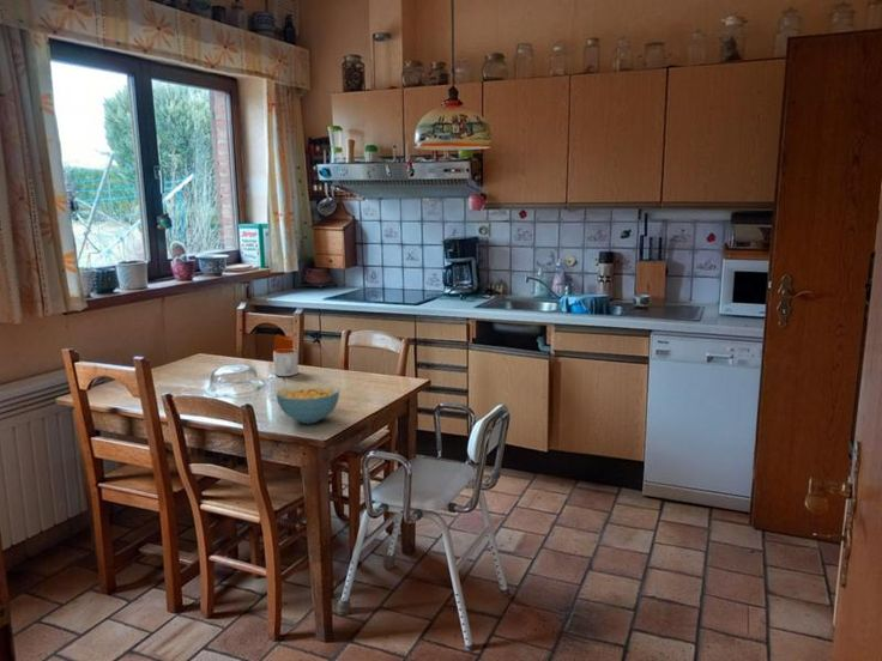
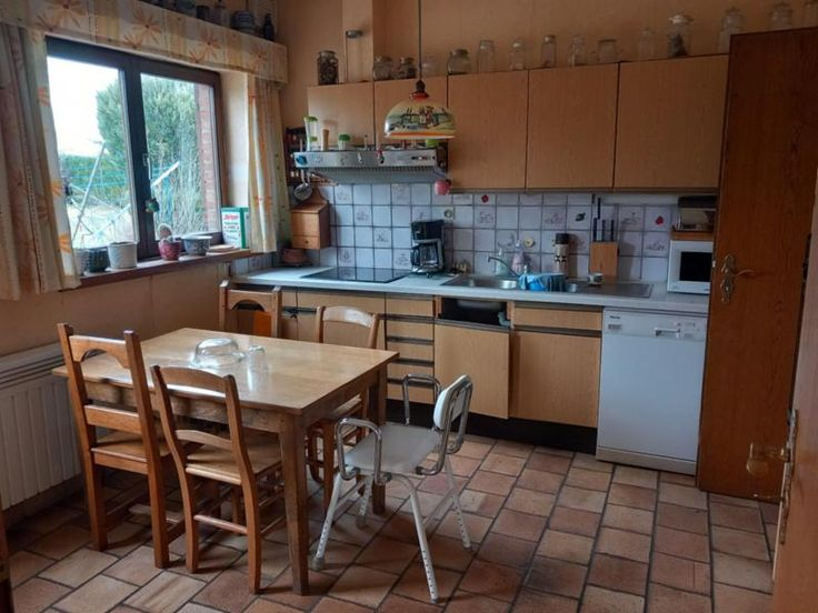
- cereal bowl (308, 405)
- mug (285, 363)
